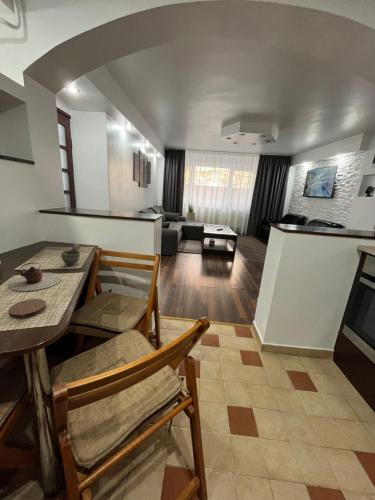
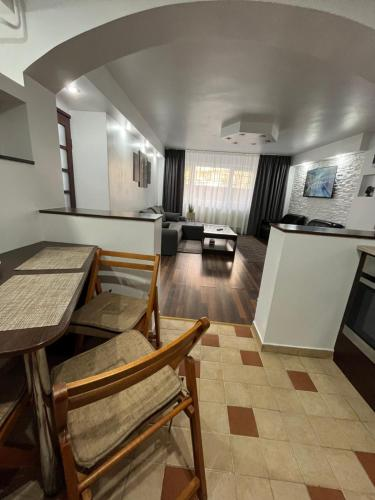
- teapot (35, 271)
- cup (72, 255)
- coaster (28, 308)
